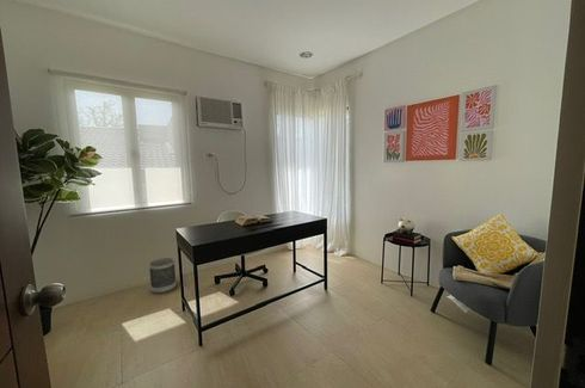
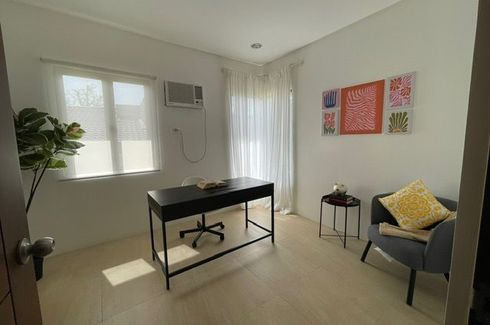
- wastebasket (162, 275)
